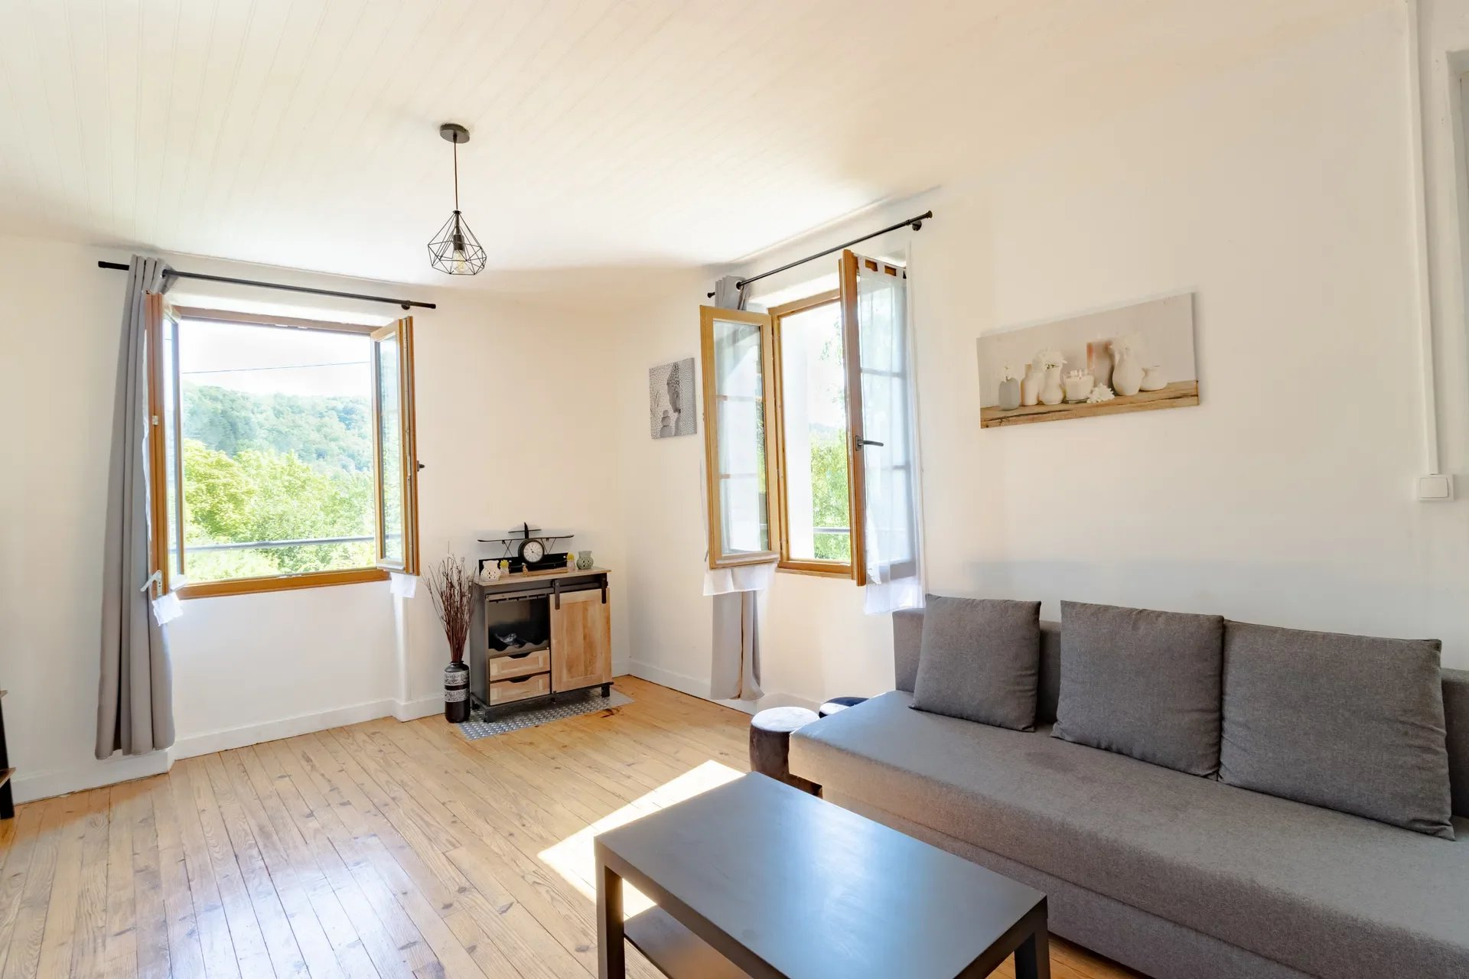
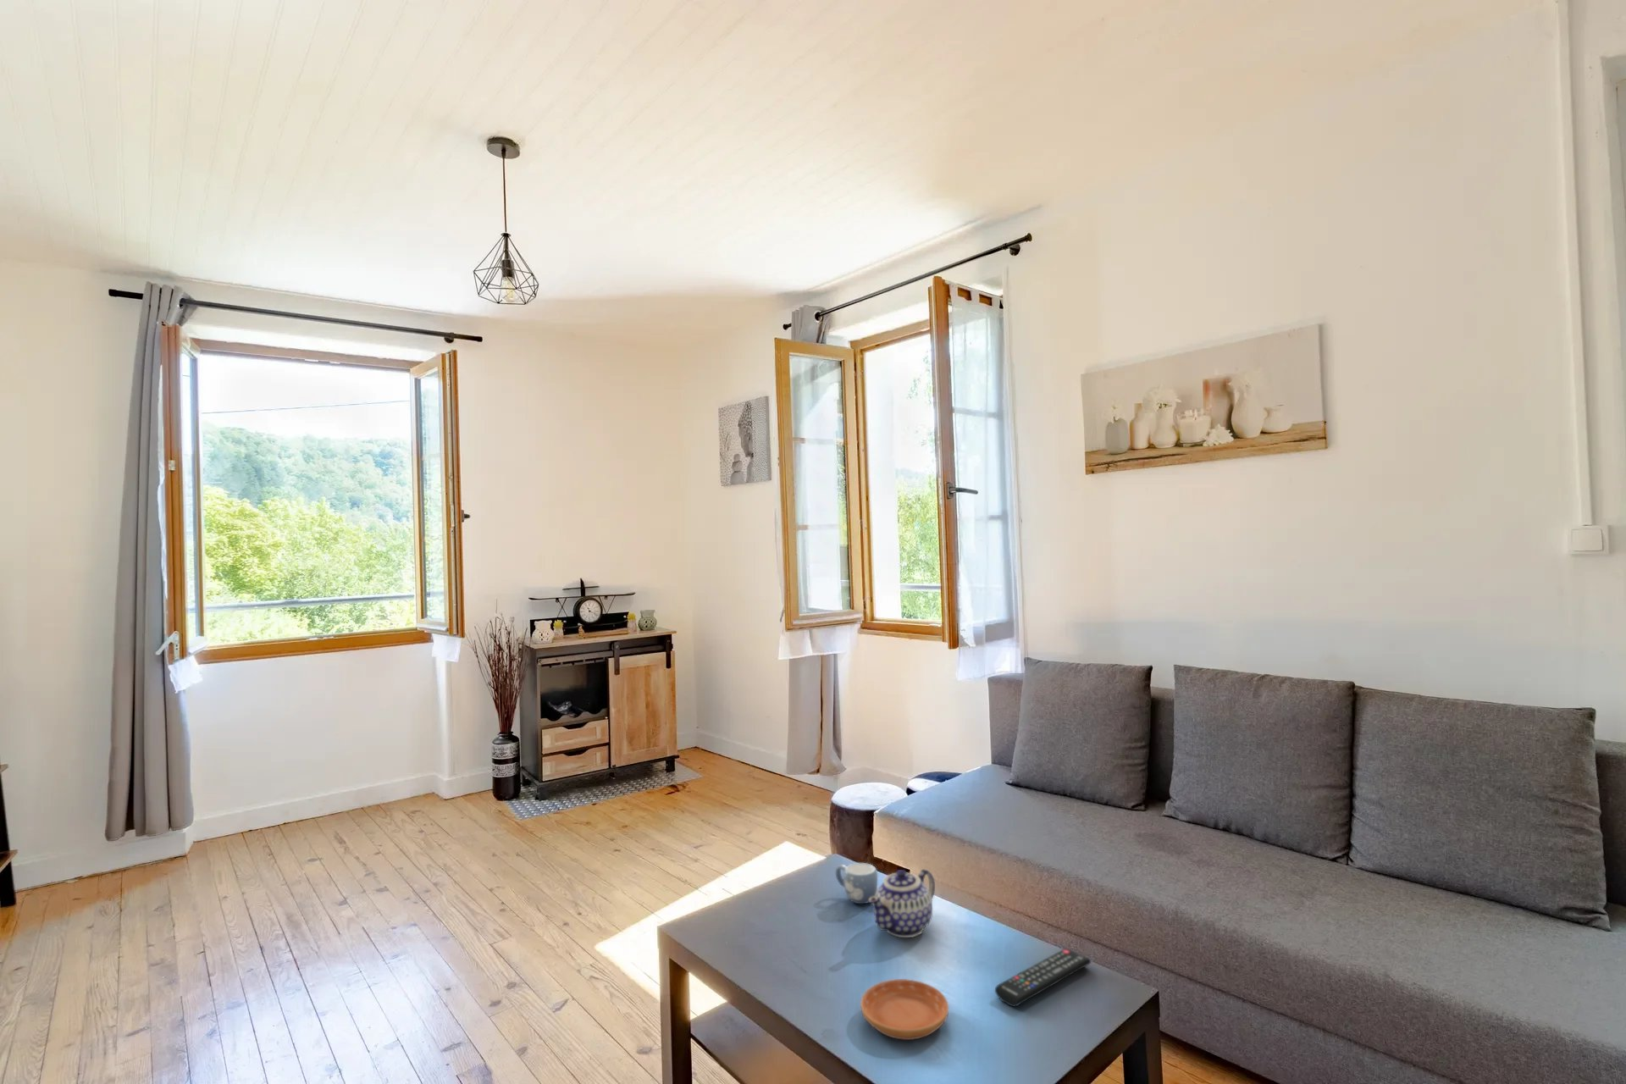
+ teapot (903, 899)
+ remote control (1044, 976)
+ mug (854, 882)
+ saucer (905, 1010)
